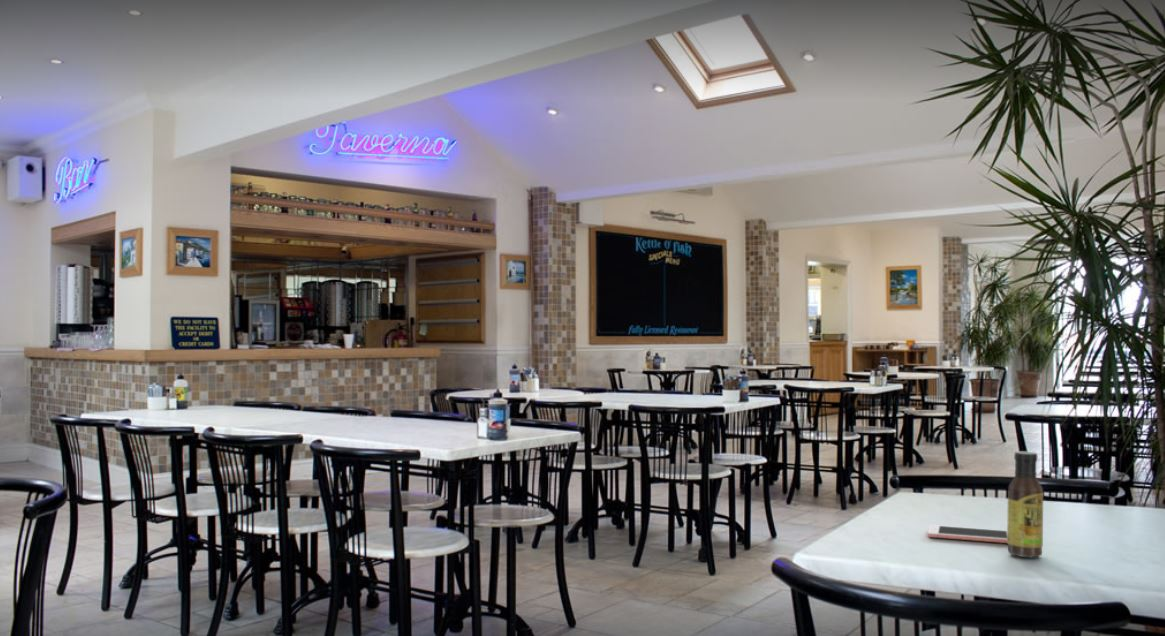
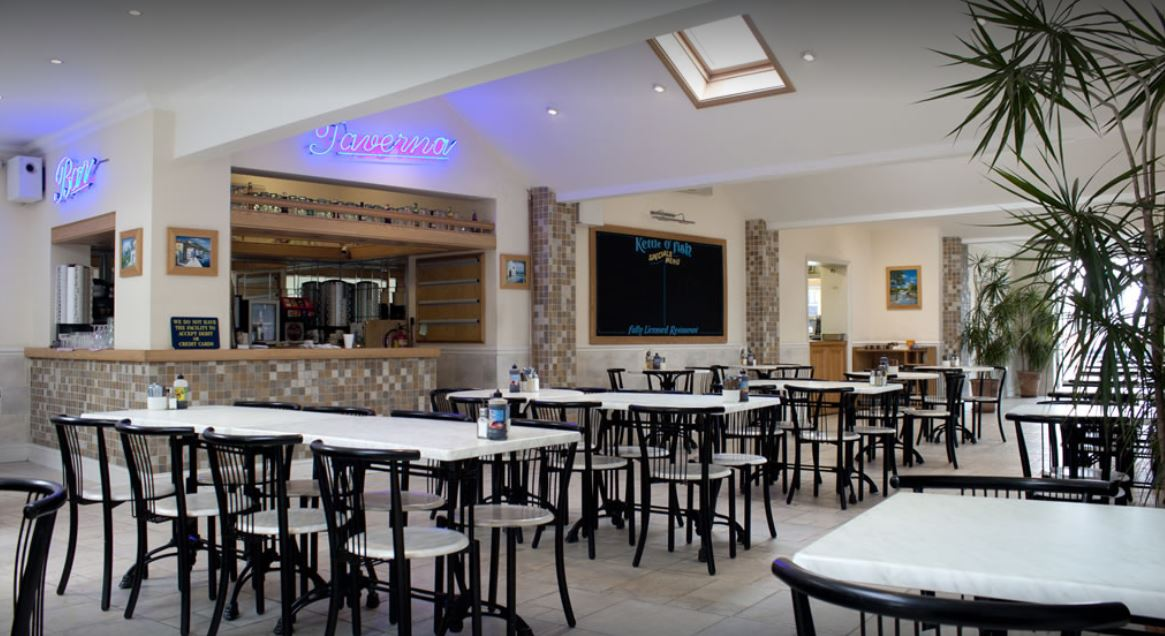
- cell phone (974, 534)
- sauce bottle (1024, 503)
